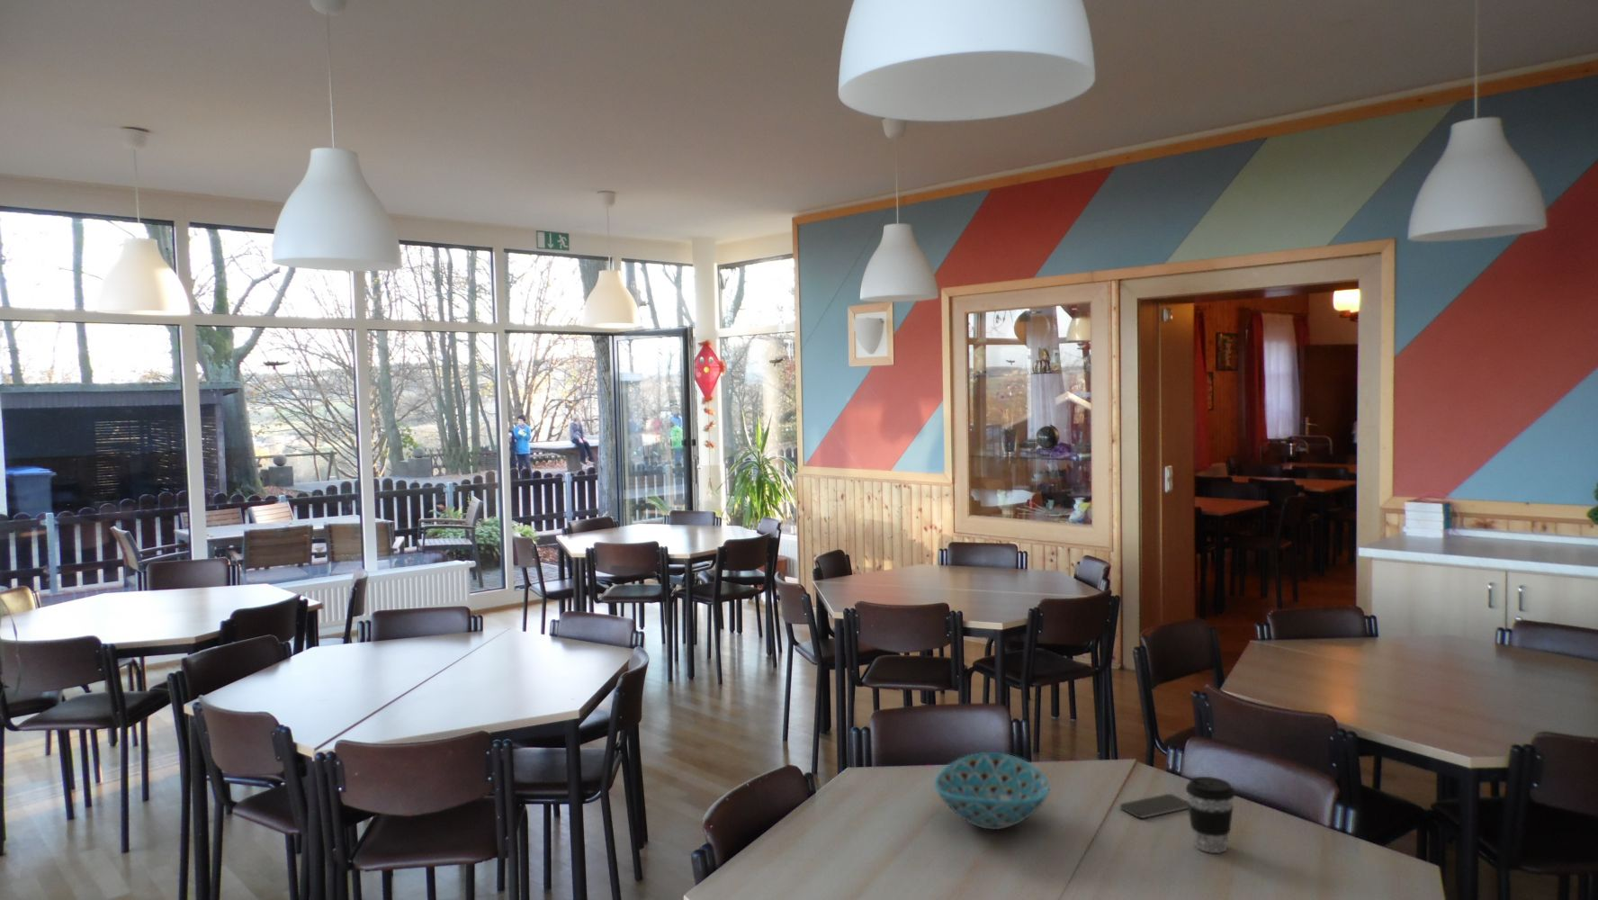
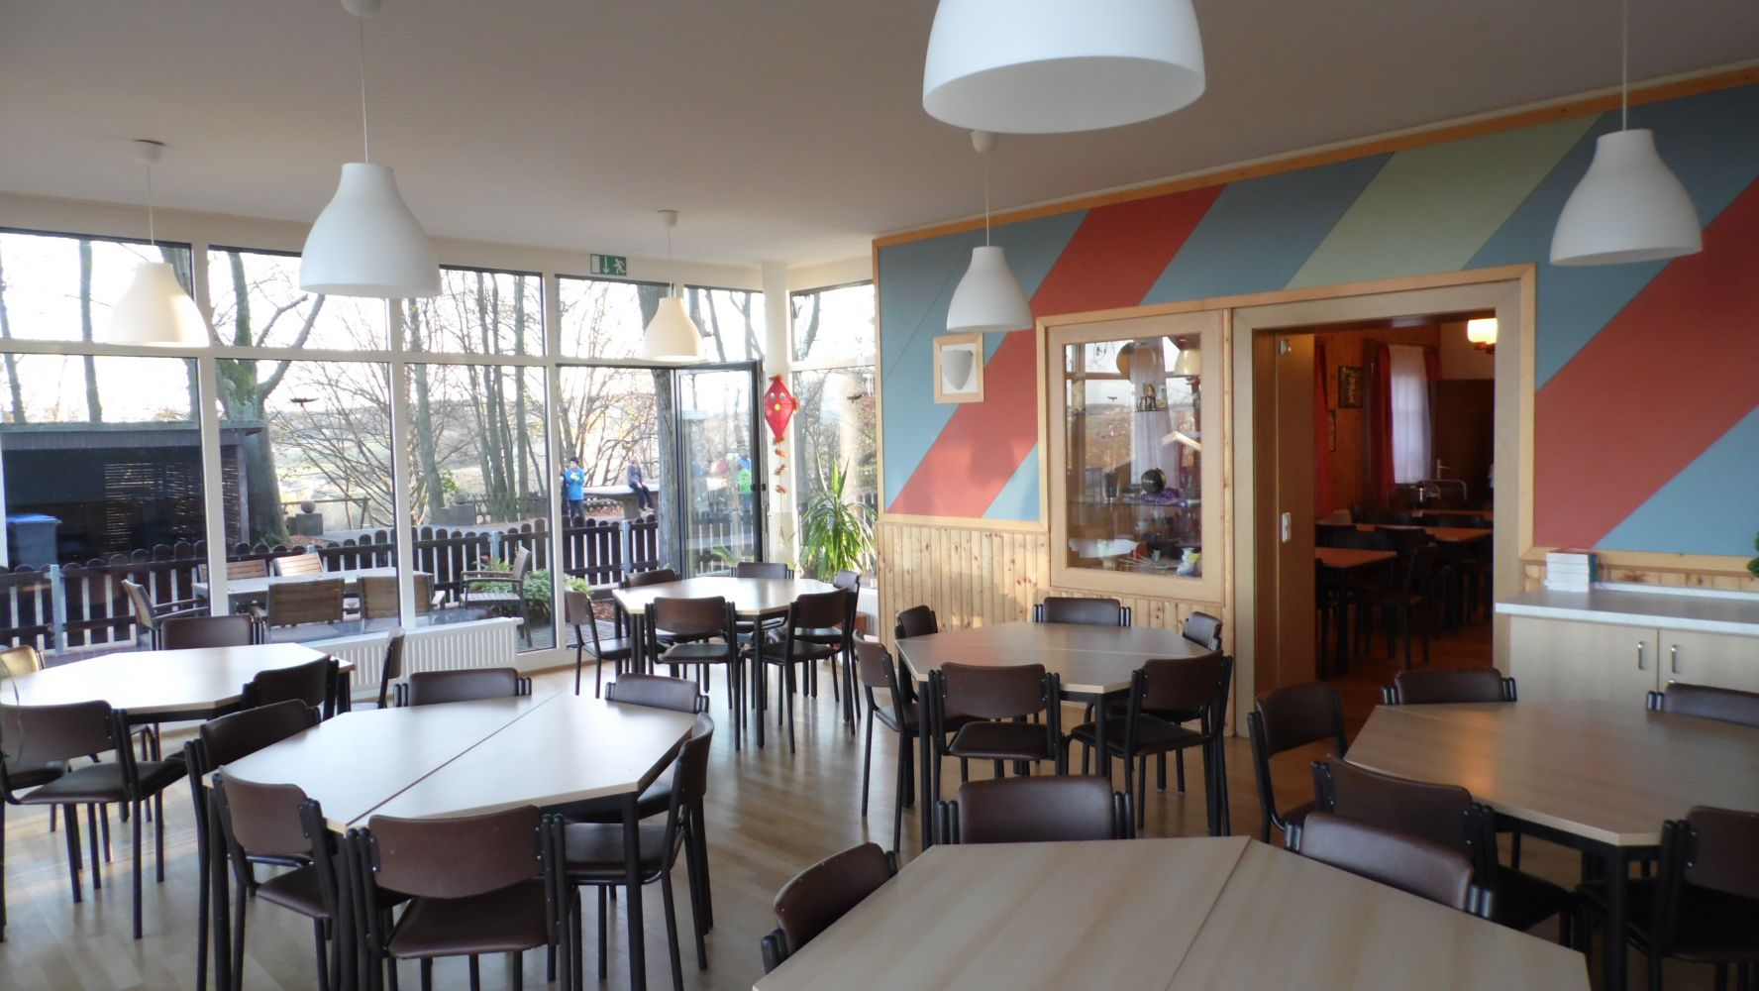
- coffee cup (1211, 814)
- smartphone (1156, 806)
- bowl (991, 797)
